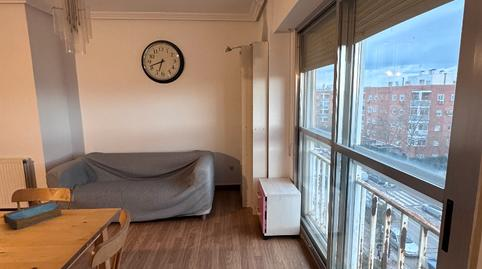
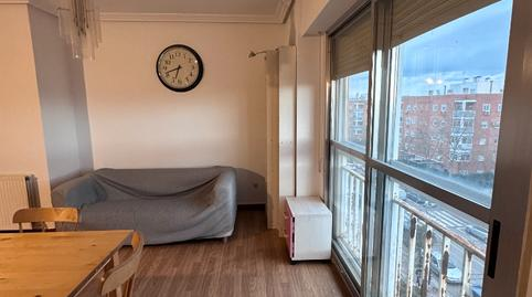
- book (34, 214)
